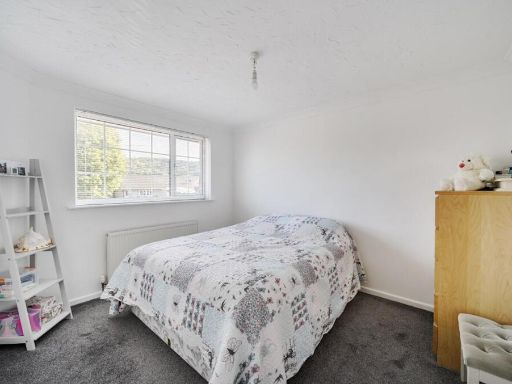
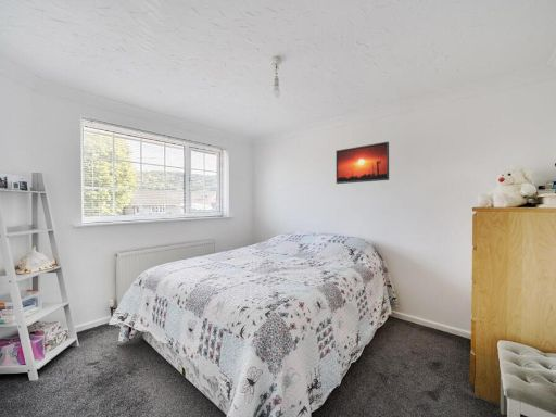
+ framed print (361, 164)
